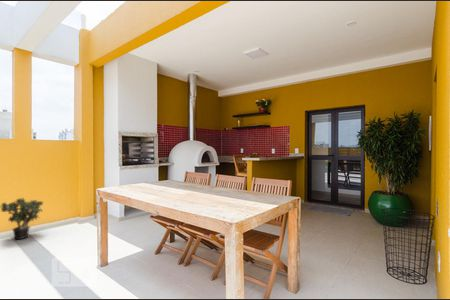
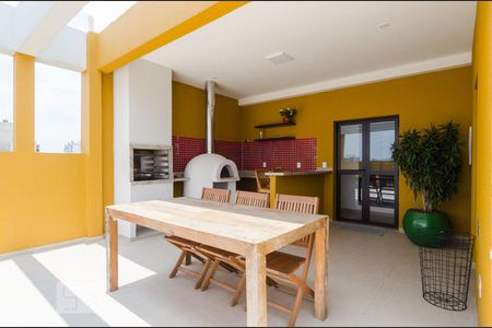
- potted plant (23, 217)
